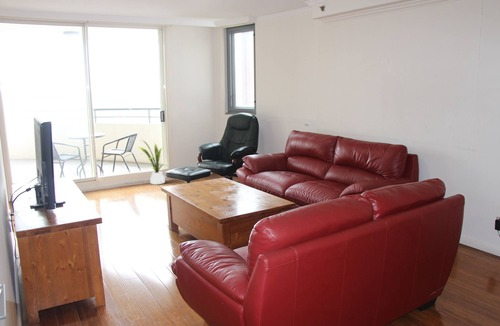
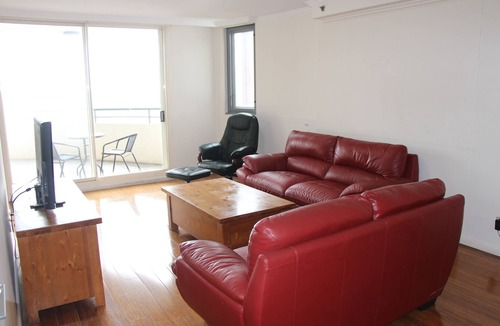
- house plant (154, 161)
